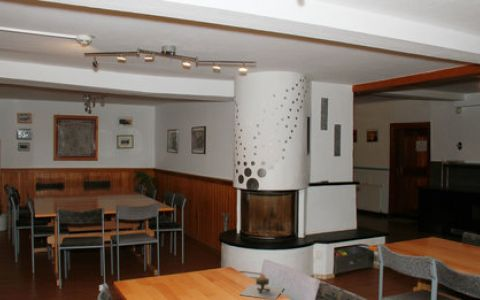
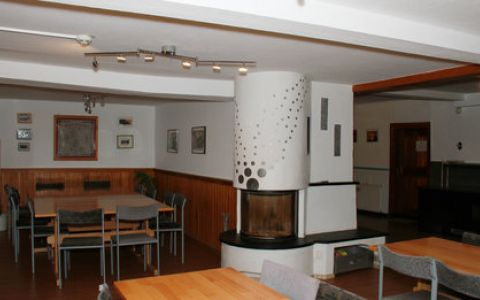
- candle (262, 281)
